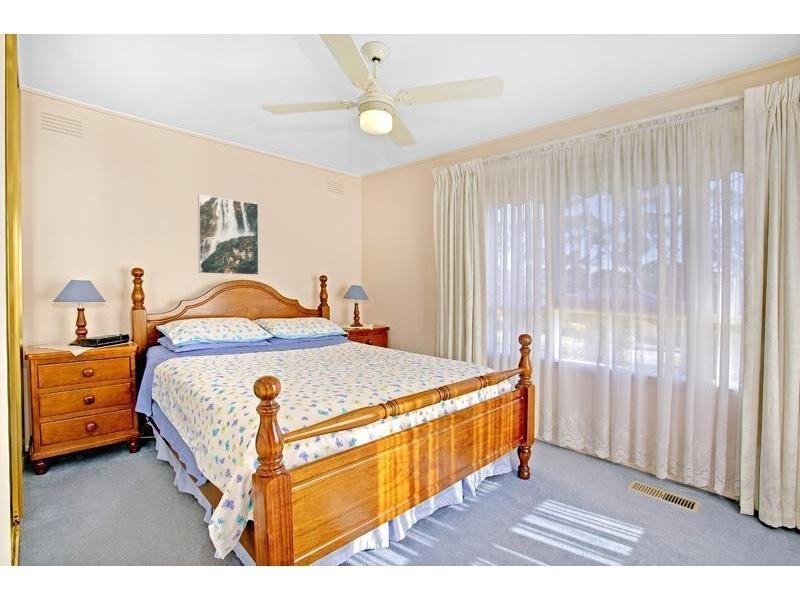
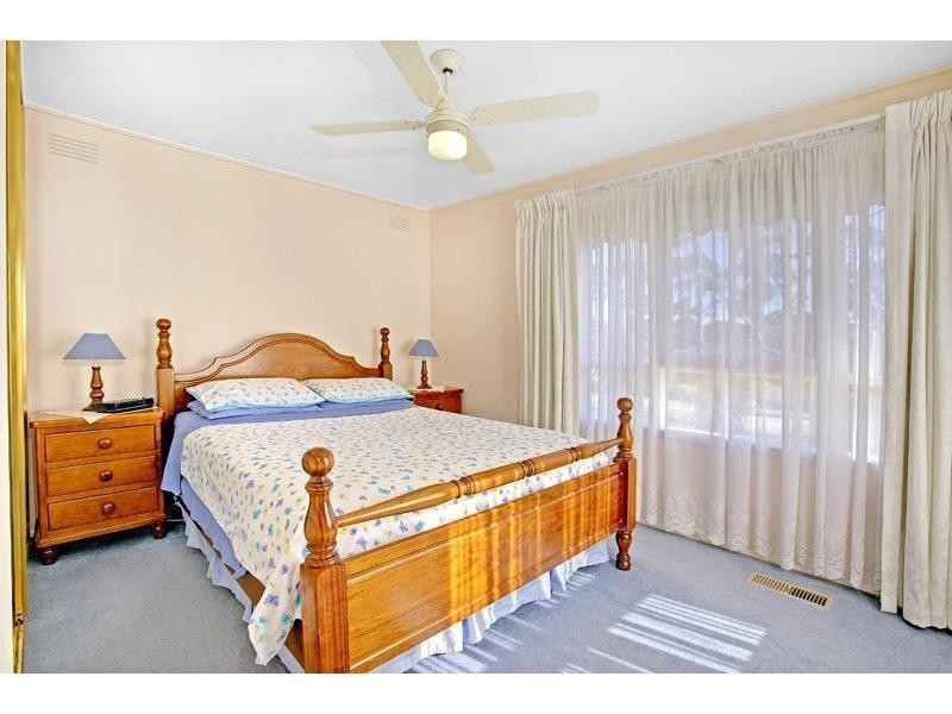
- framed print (229, 236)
